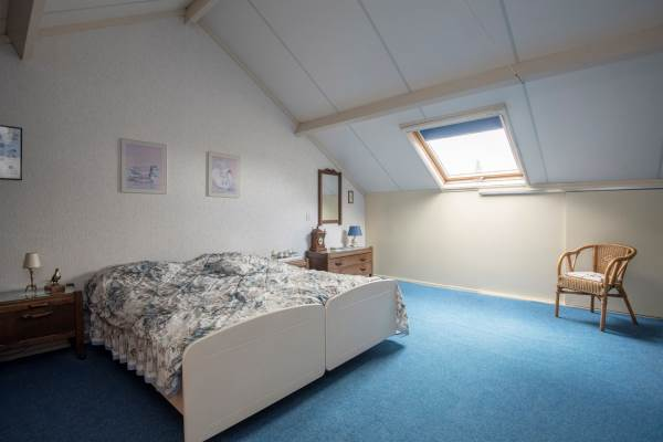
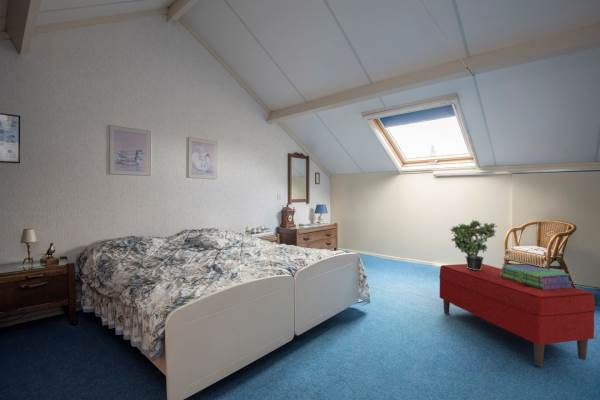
+ stack of books (534, 275)
+ potted plant (472, 243)
+ bench (503, 304)
